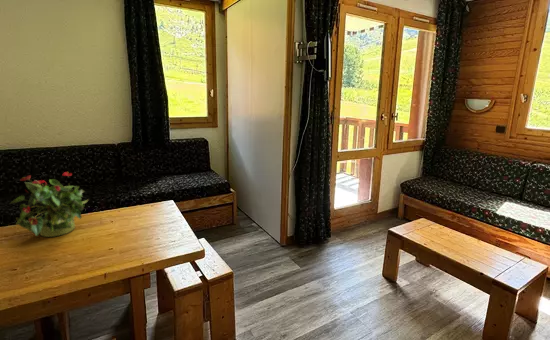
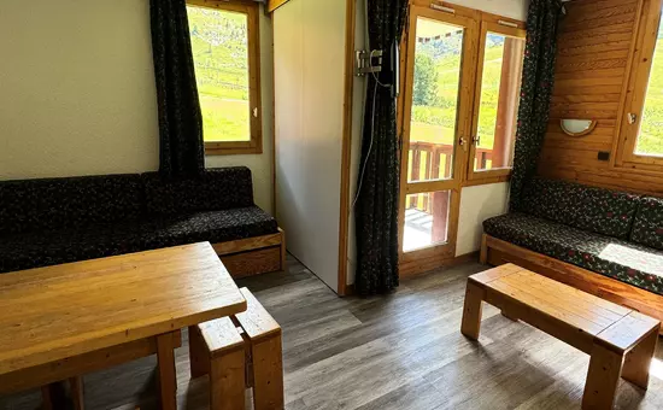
- potted plant (55, 204)
